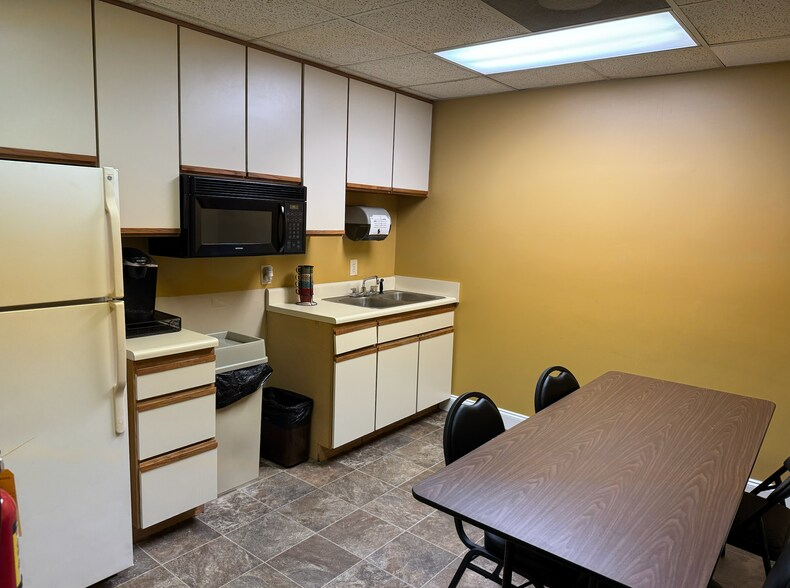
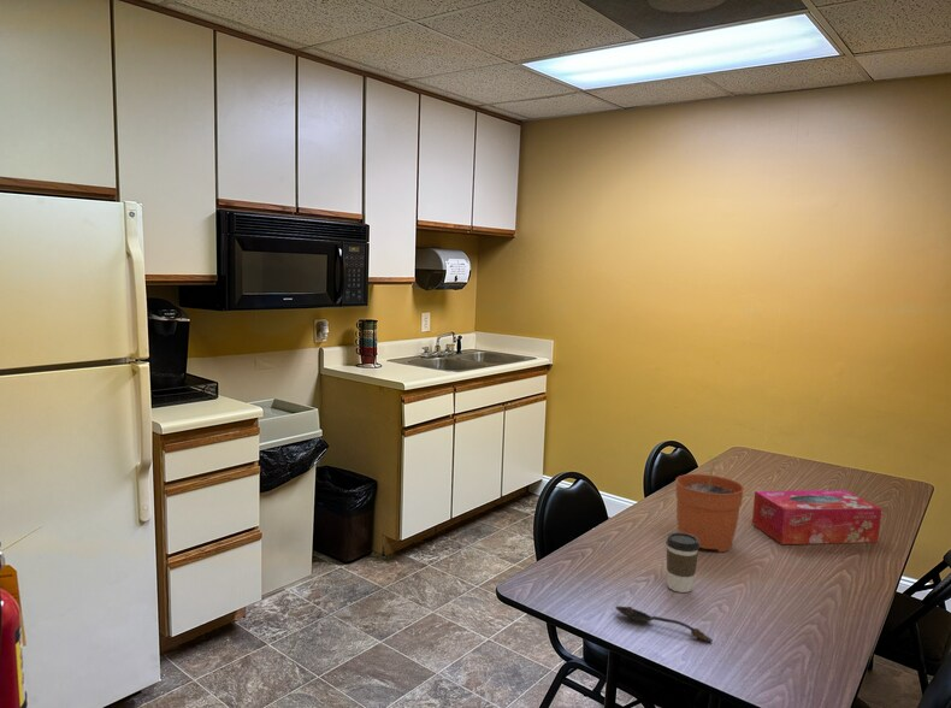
+ tissue box (814, 515)
+ coffee cup (681, 562)
+ spoon (661, 620)
+ plant pot (708, 497)
